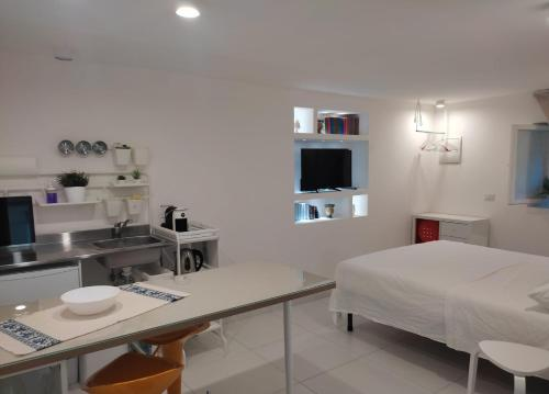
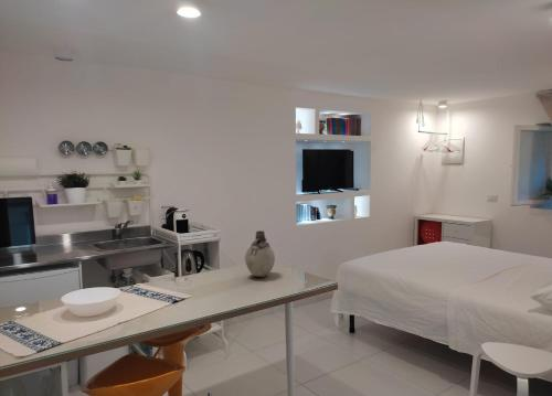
+ vase (259, 254)
